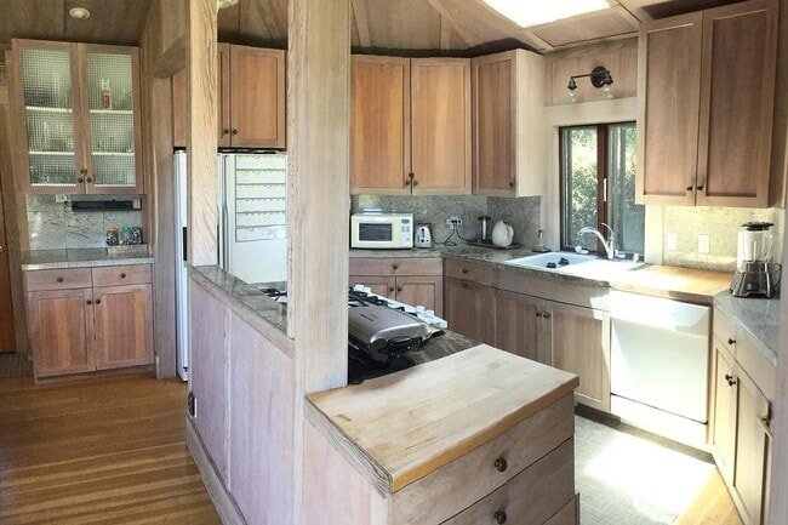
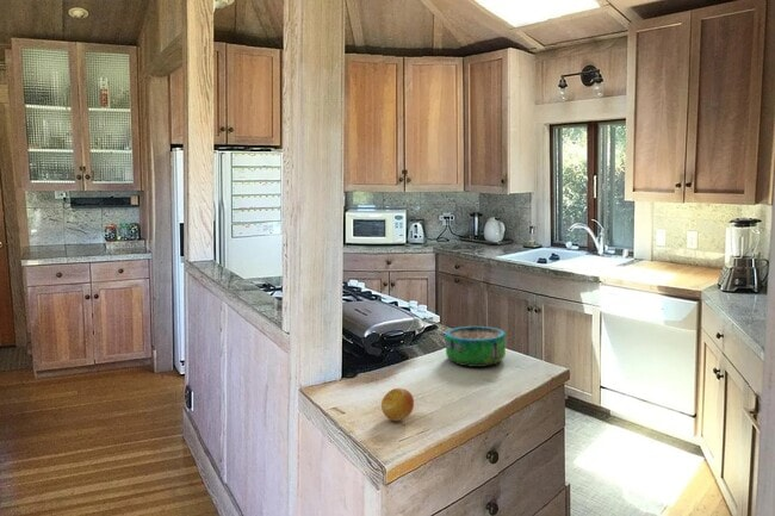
+ fruit (397, 404)
+ decorative bowl (475, 346)
